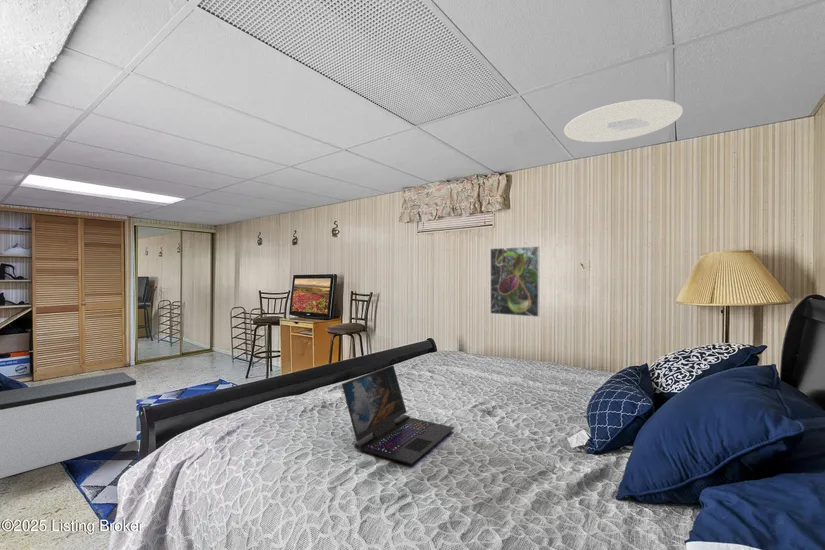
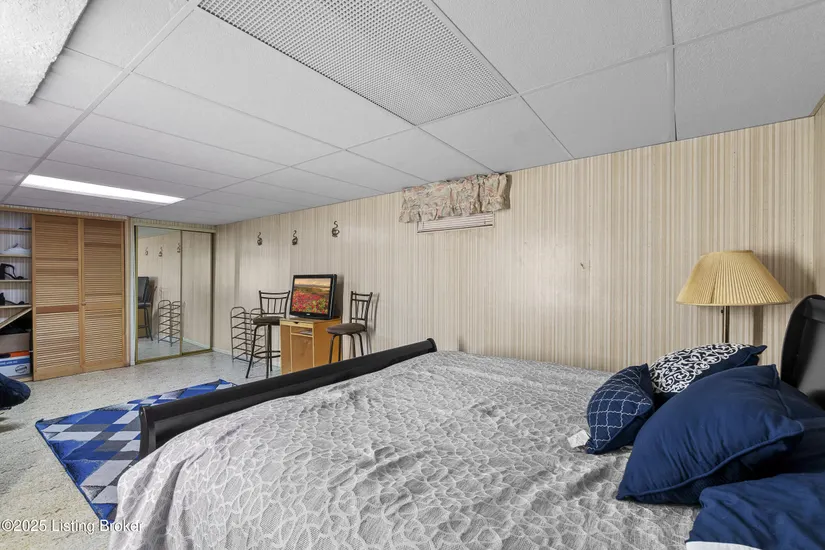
- ceiling light (619, 118)
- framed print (514, 281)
- bench (58, 419)
- laptop (400, 408)
